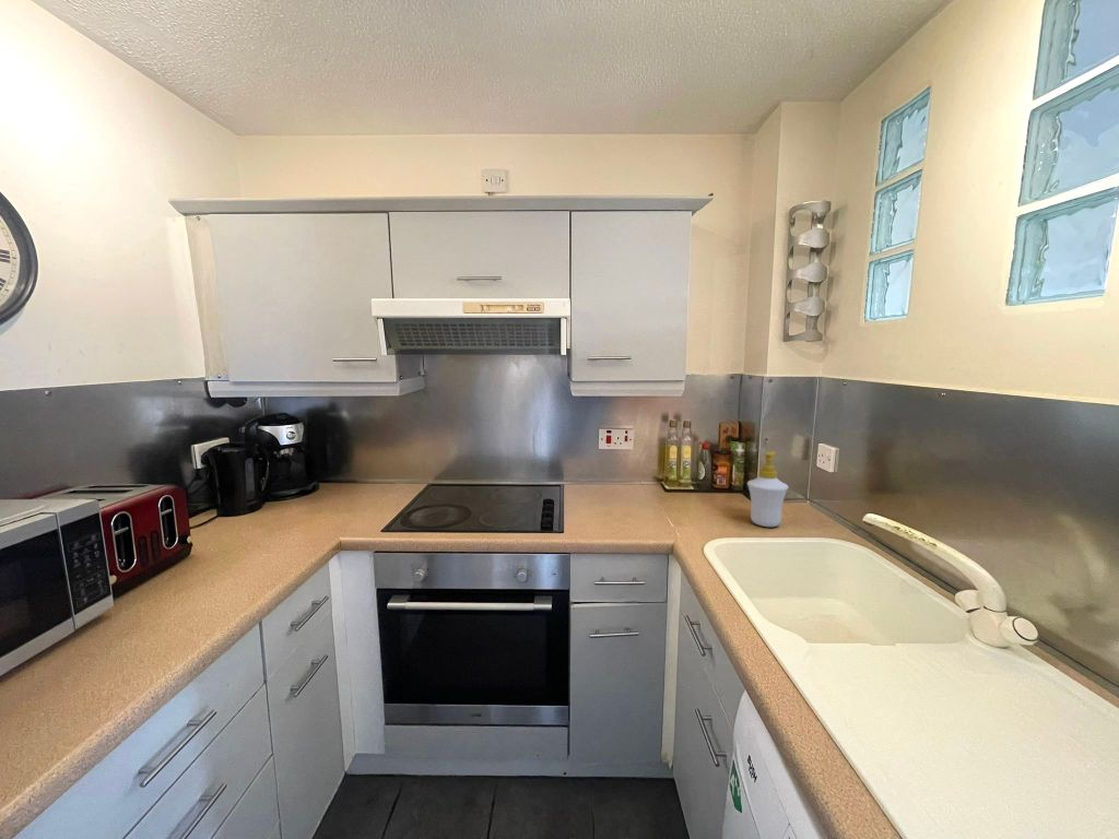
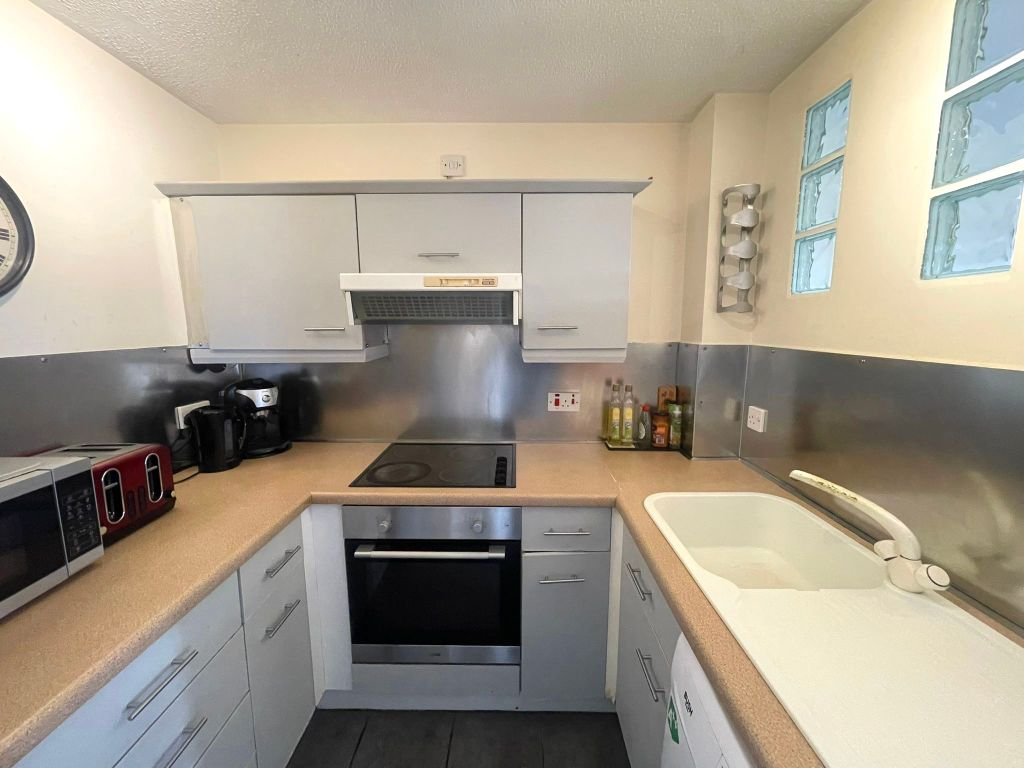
- soap bottle (767, 488)
